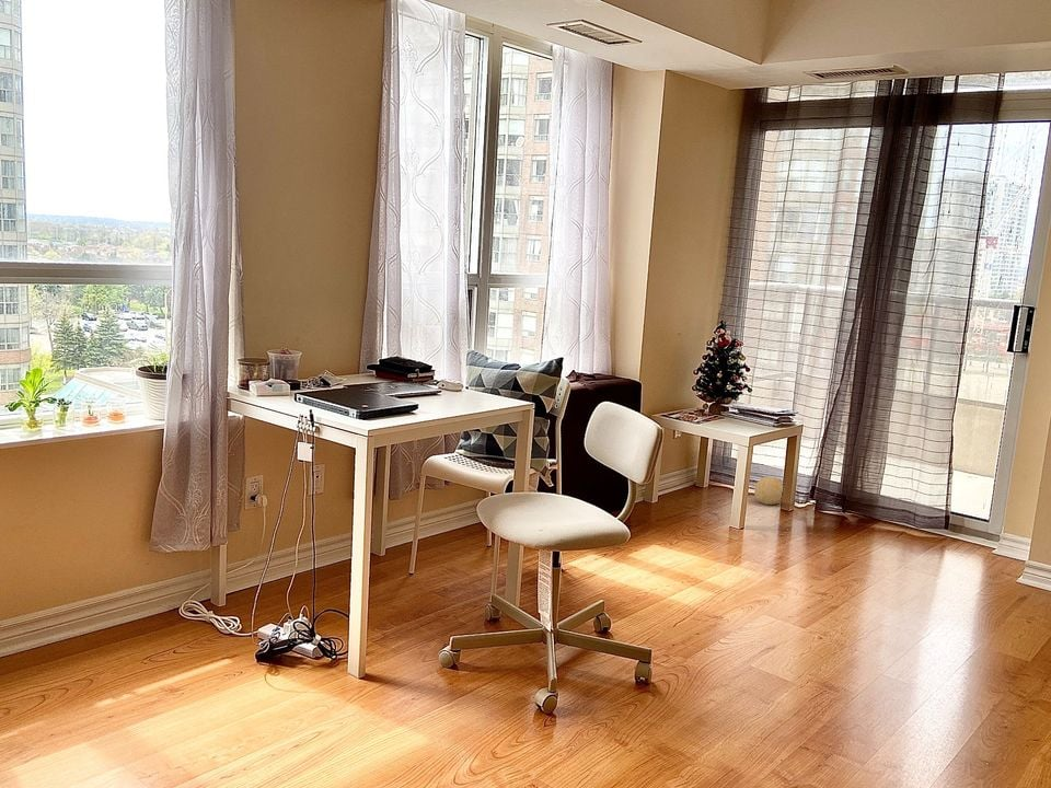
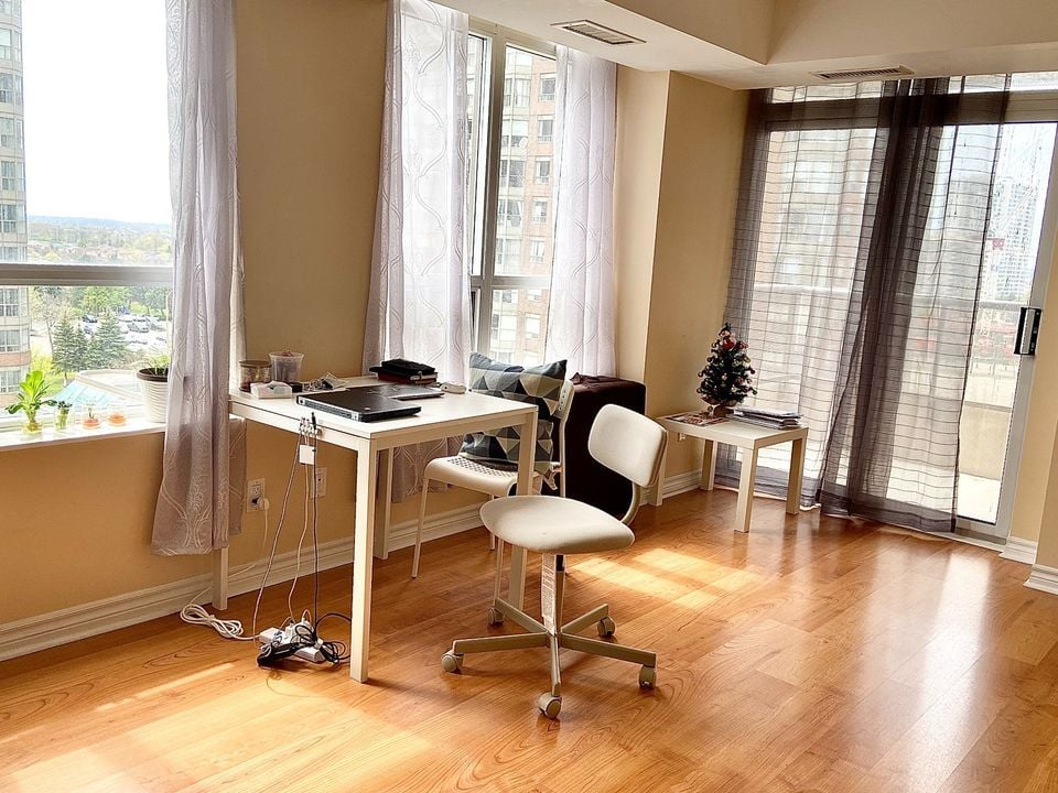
- decorative ball (769, 489)
